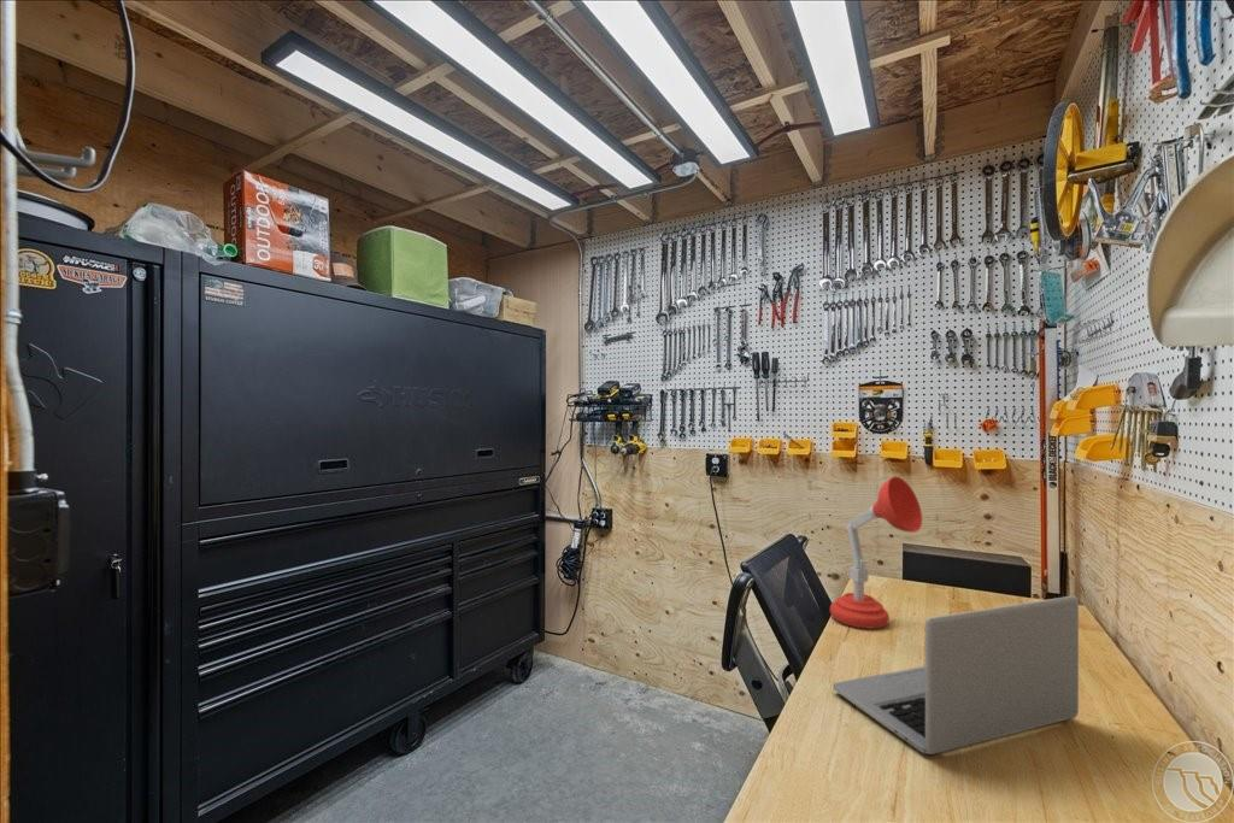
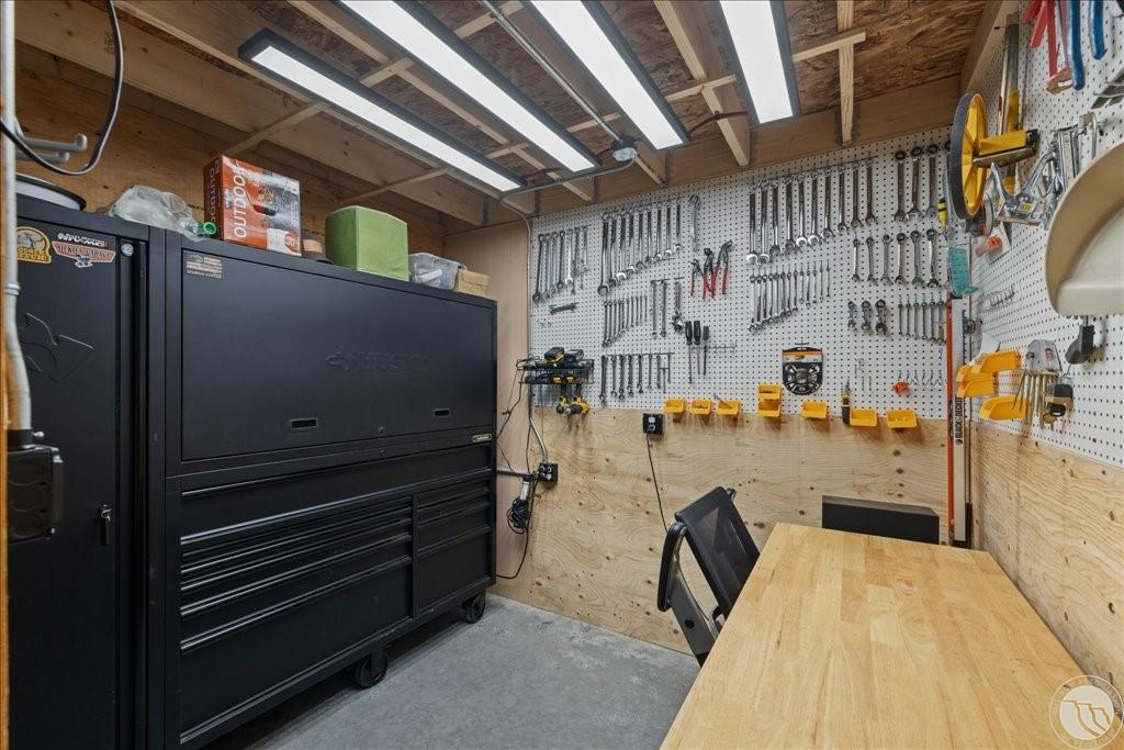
- desk lamp (860, 549)
- laptop (948, 646)
